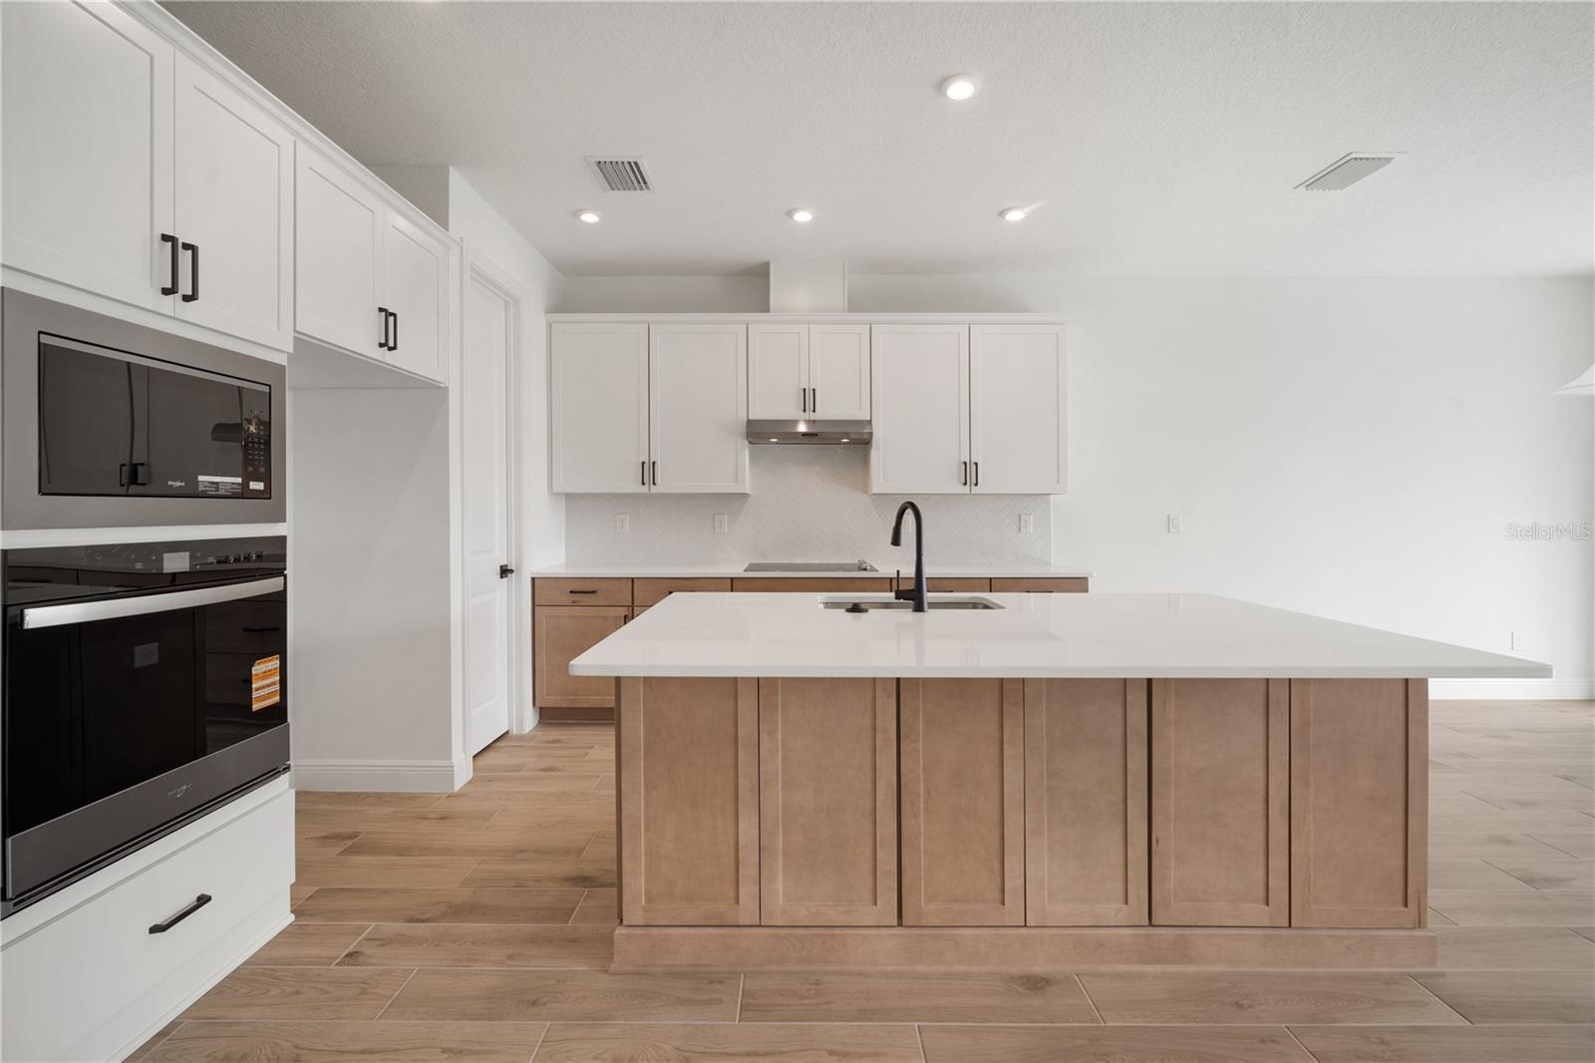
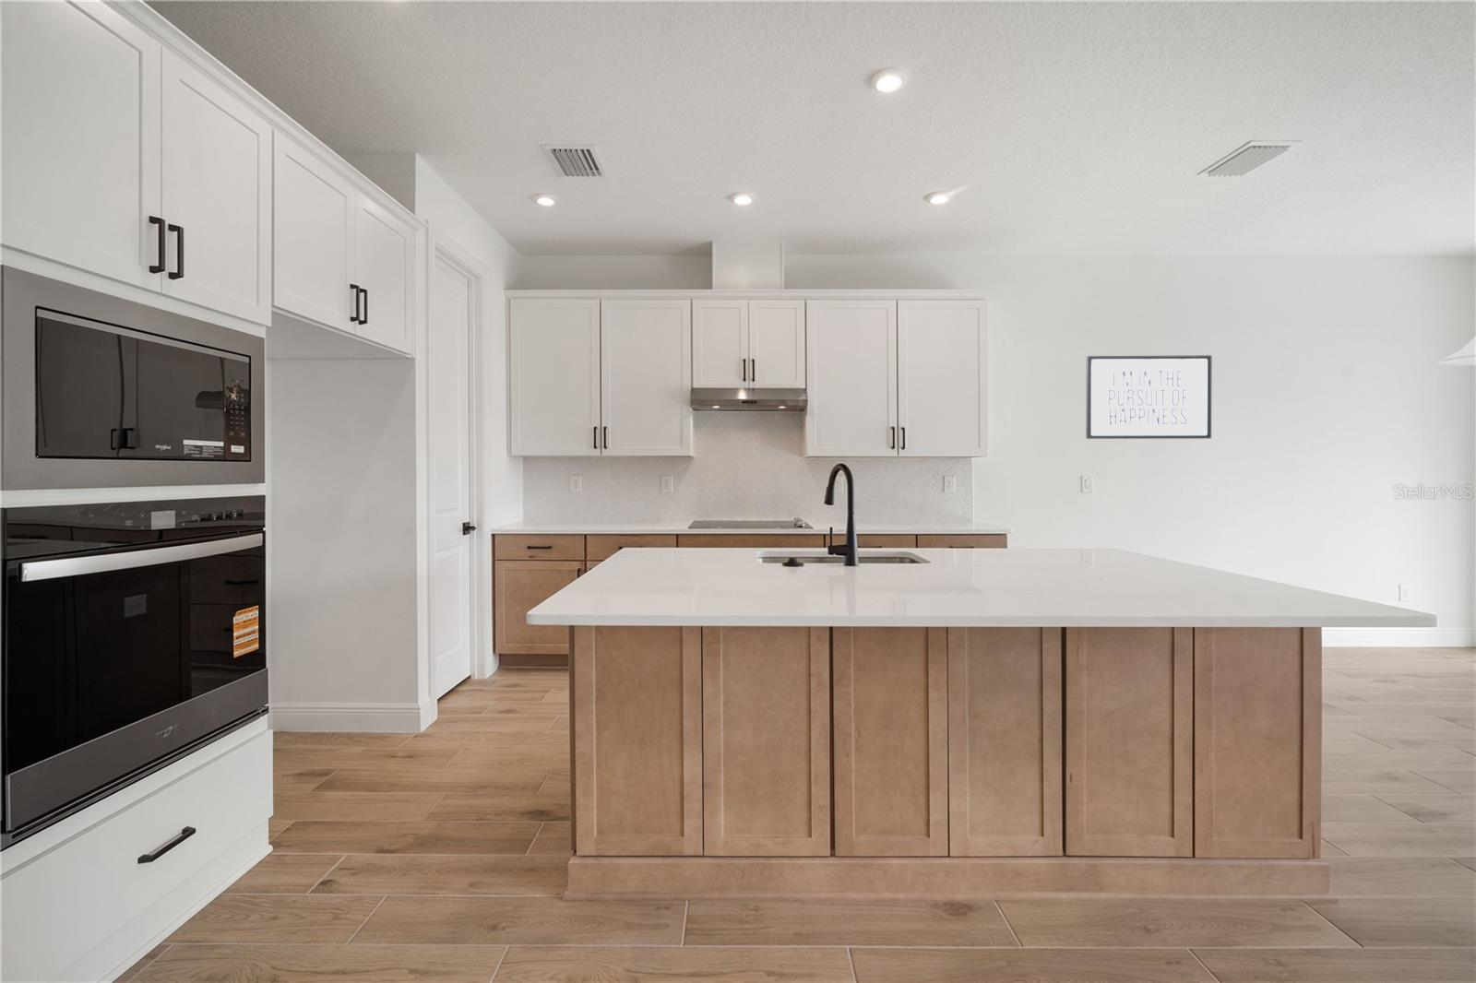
+ mirror (1149, 396)
